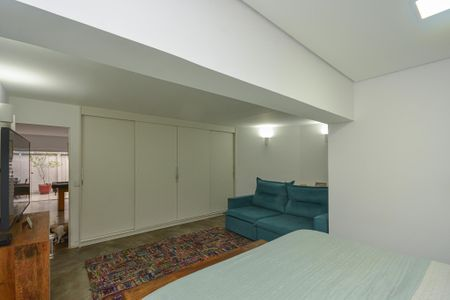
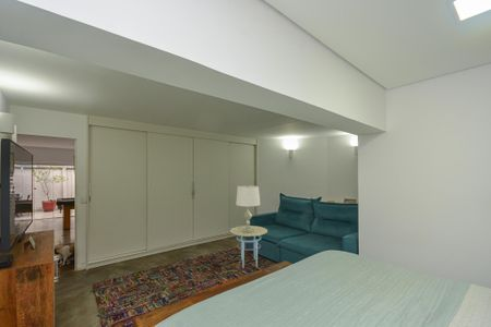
+ side table (249, 250)
+ lamp (248, 207)
